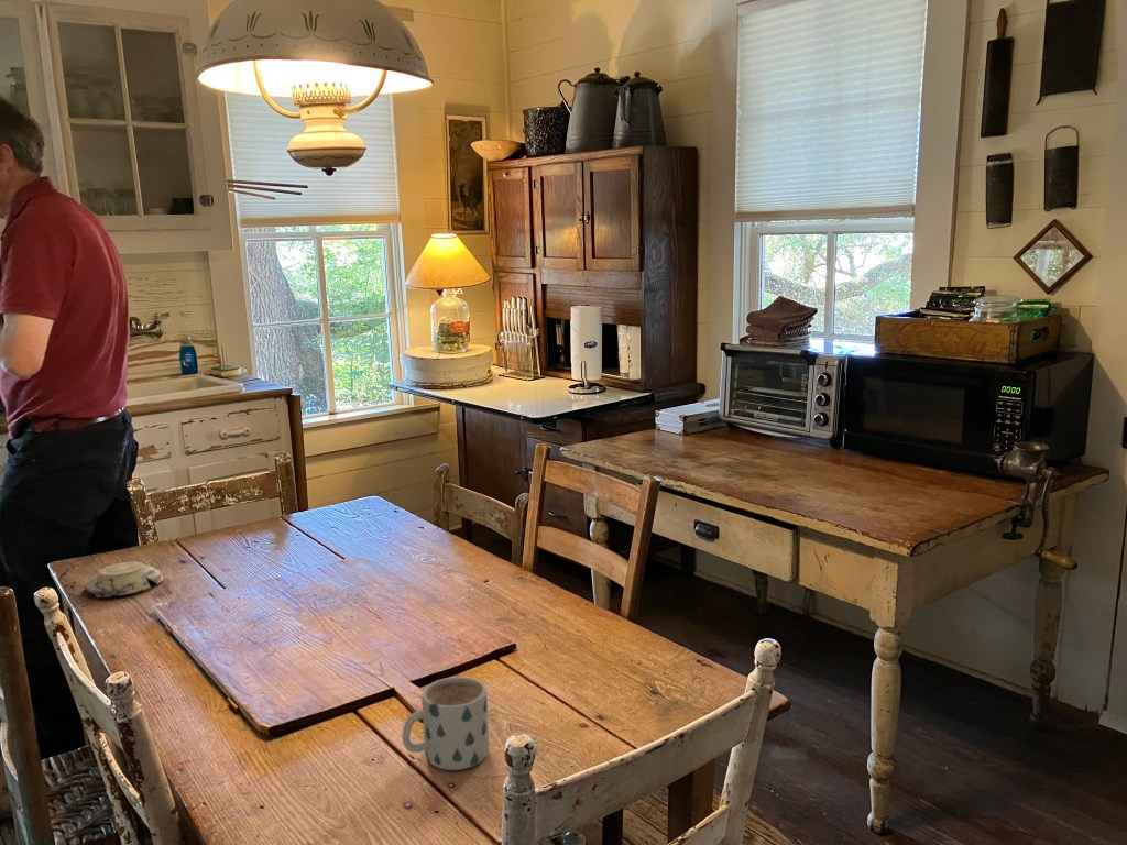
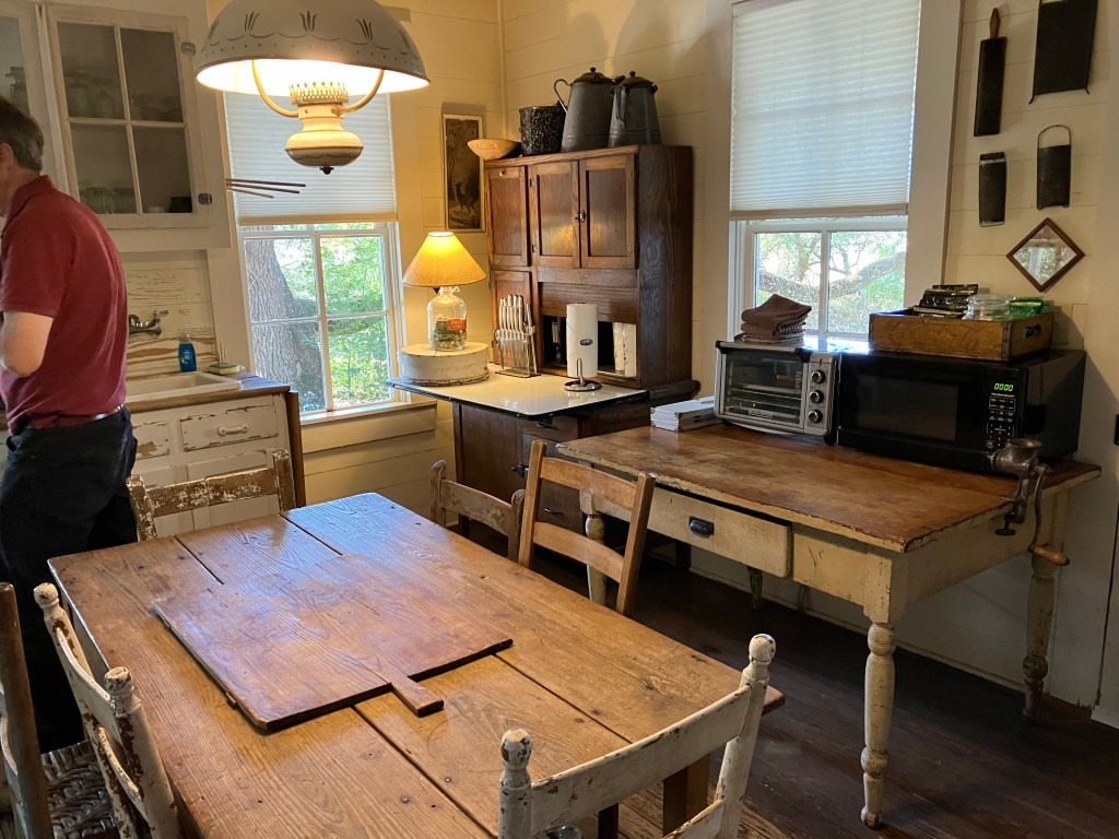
- mug (444, 726)
- decorative bowl (122, 575)
